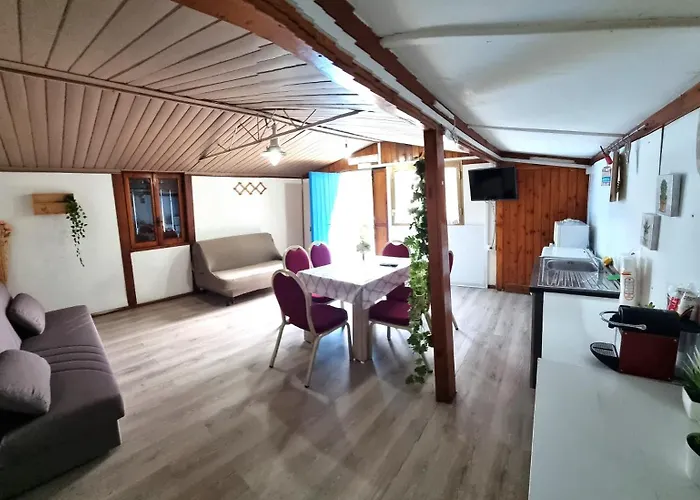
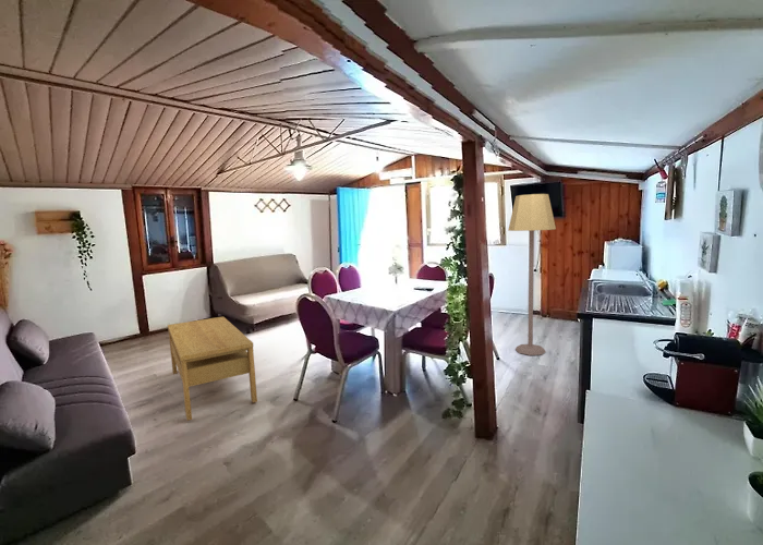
+ lamp (531, 275)
+ coffee table (208, 360)
